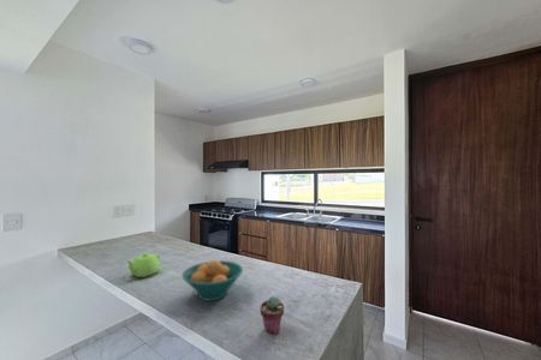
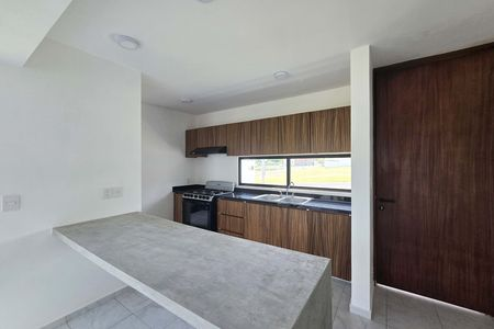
- teapot (143, 264)
- fruit bowl (213, 276)
- potted succulent (272, 312)
